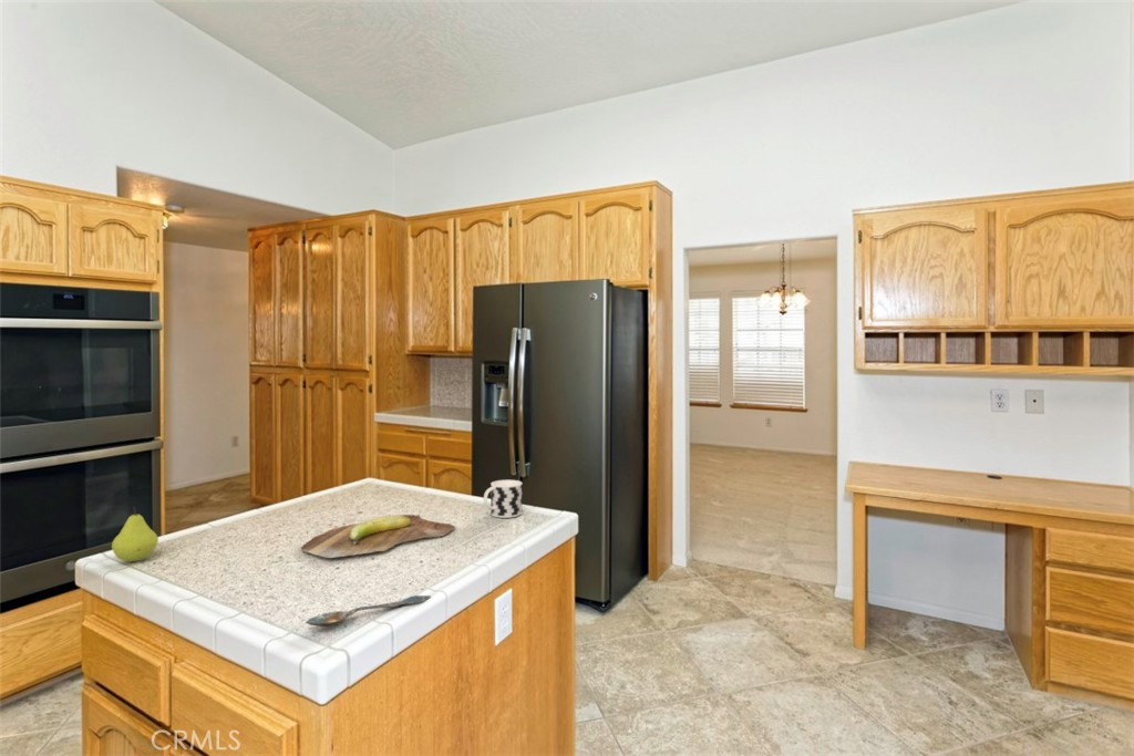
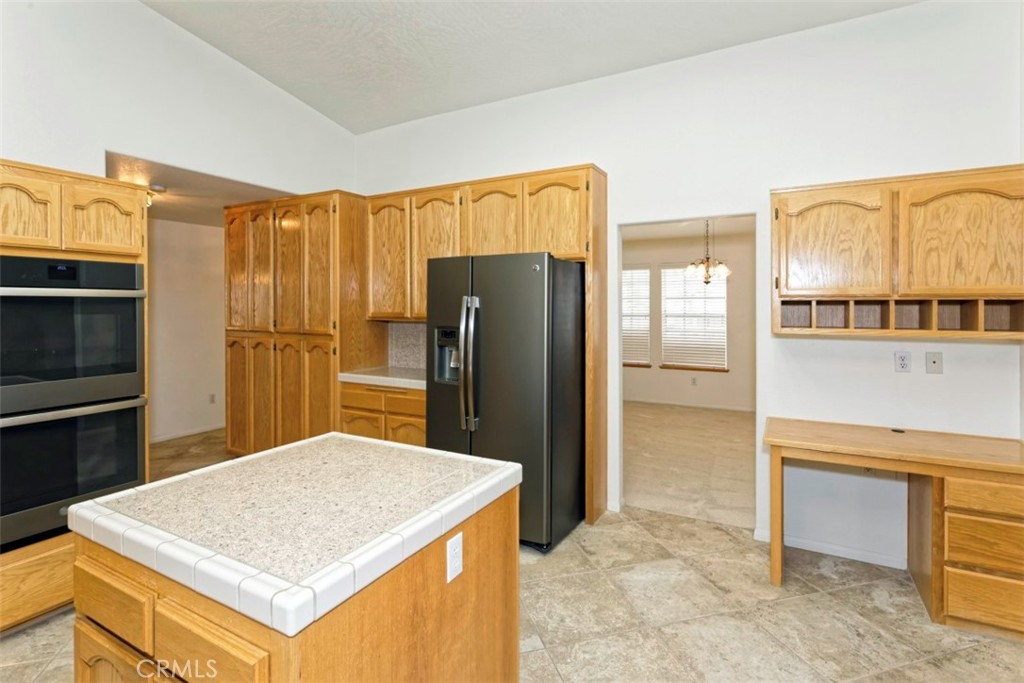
- fruit (135, 534)
- spoon (372, 608)
- cup (502, 499)
- cutting board (378, 528)
